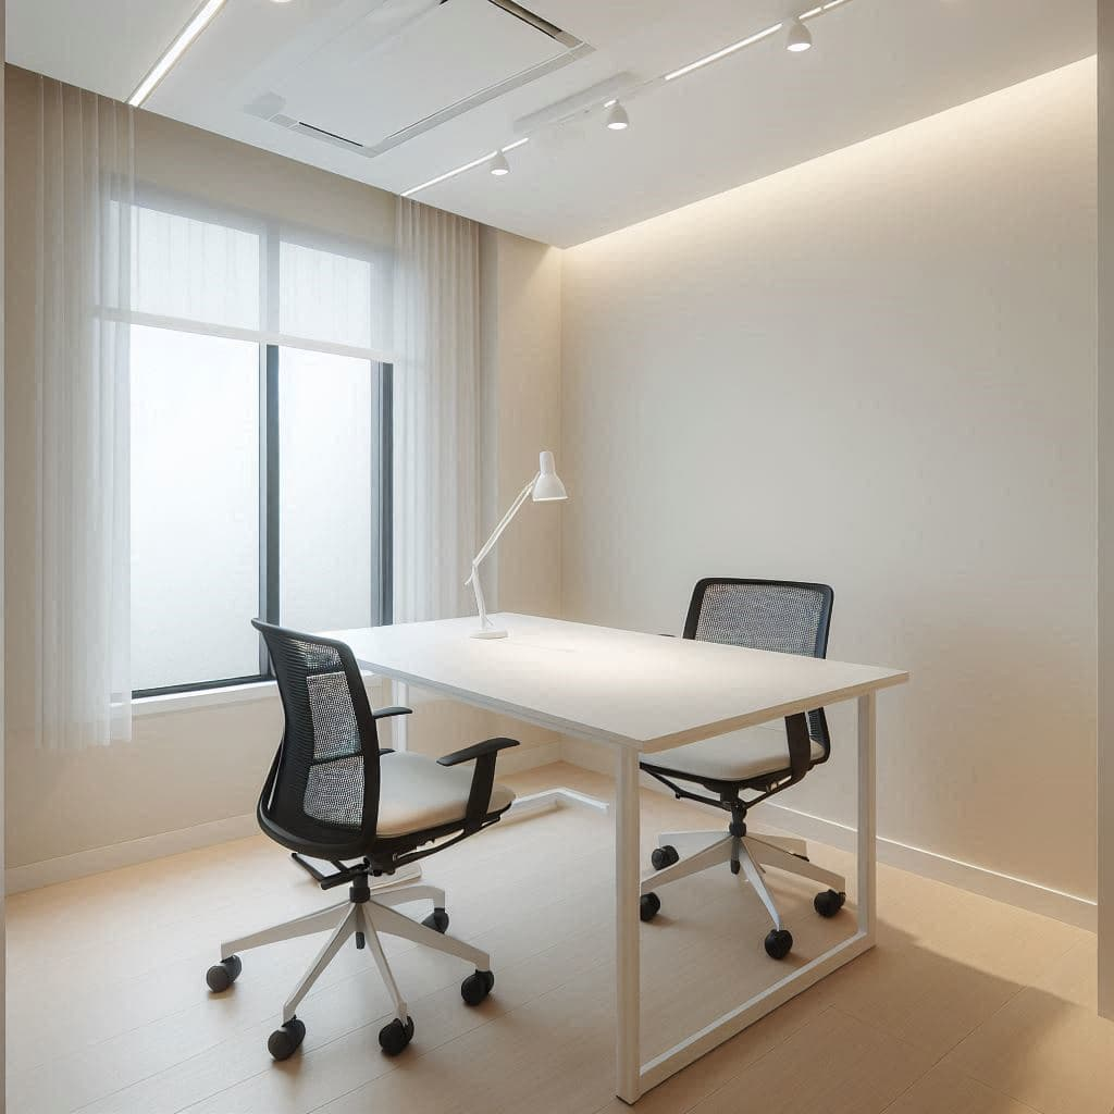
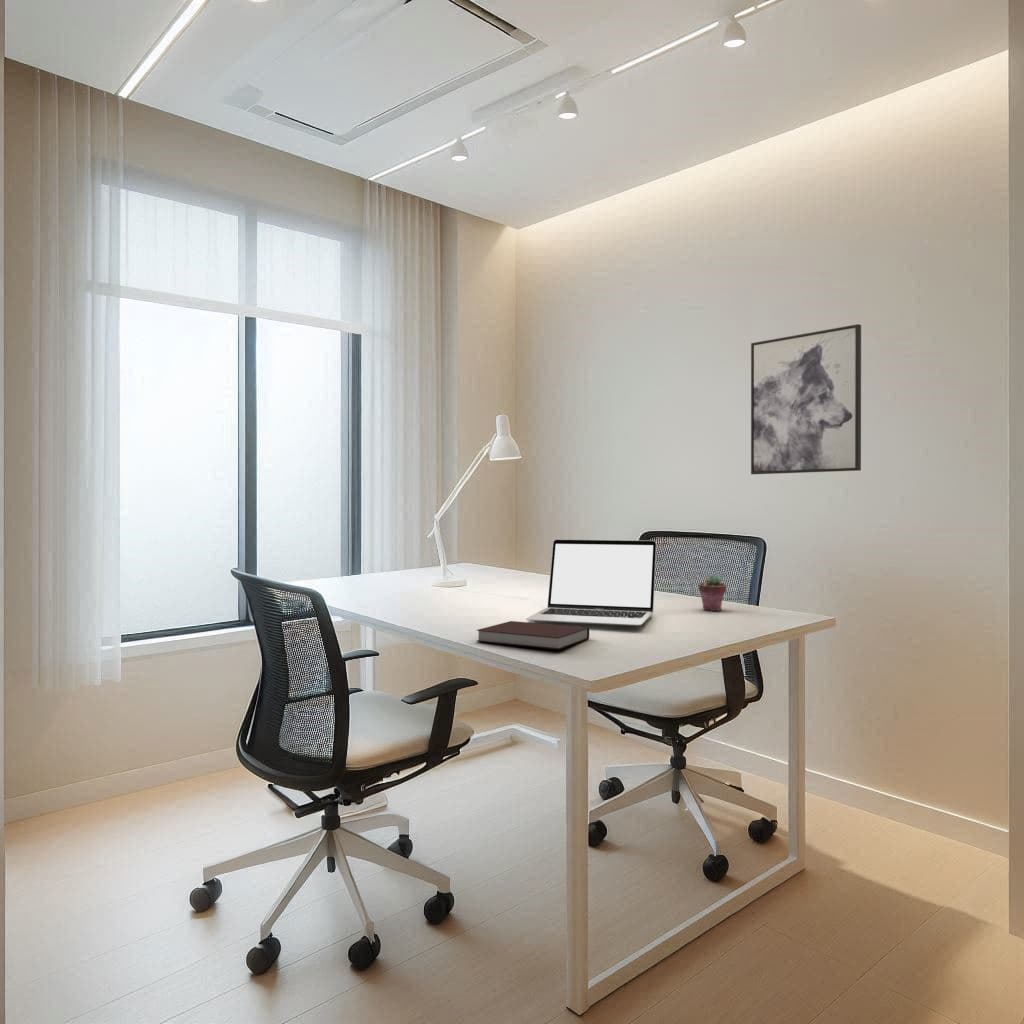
+ potted succulent (712, 591)
+ laptop (593, 579)
+ wall art (803, 403)
+ notebook (533, 634)
